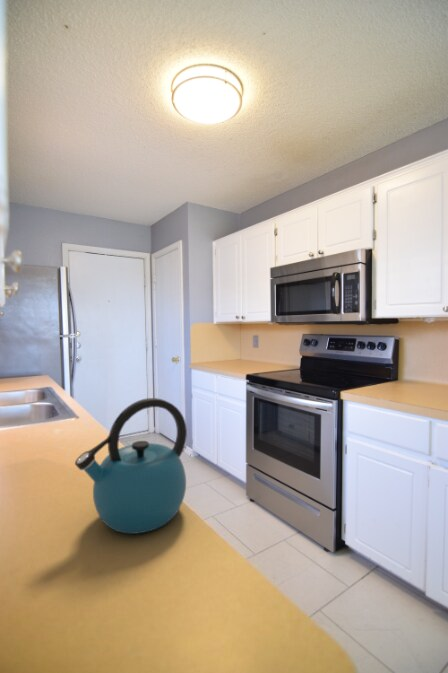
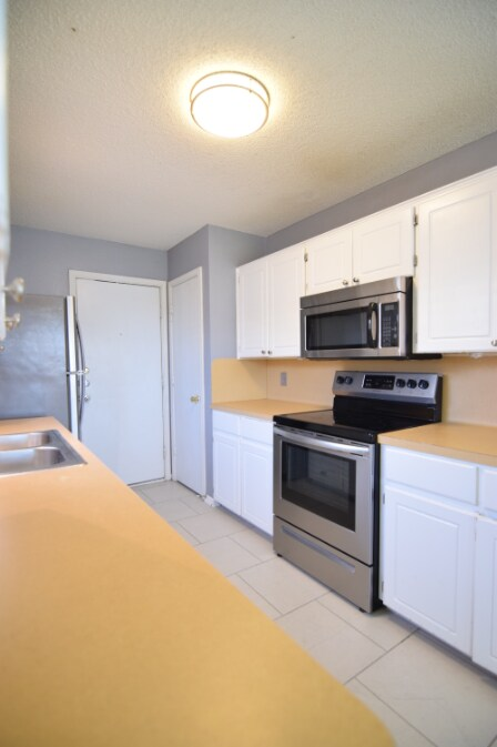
- kettle (135, 459)
